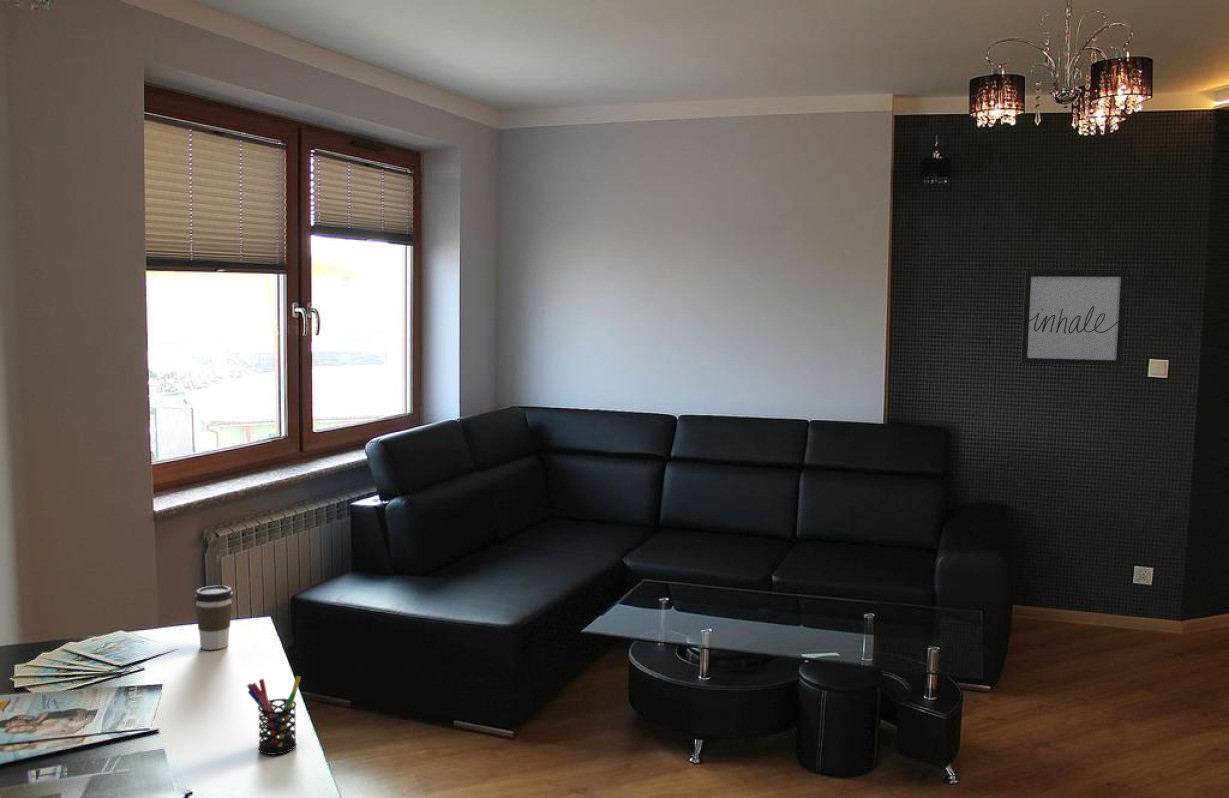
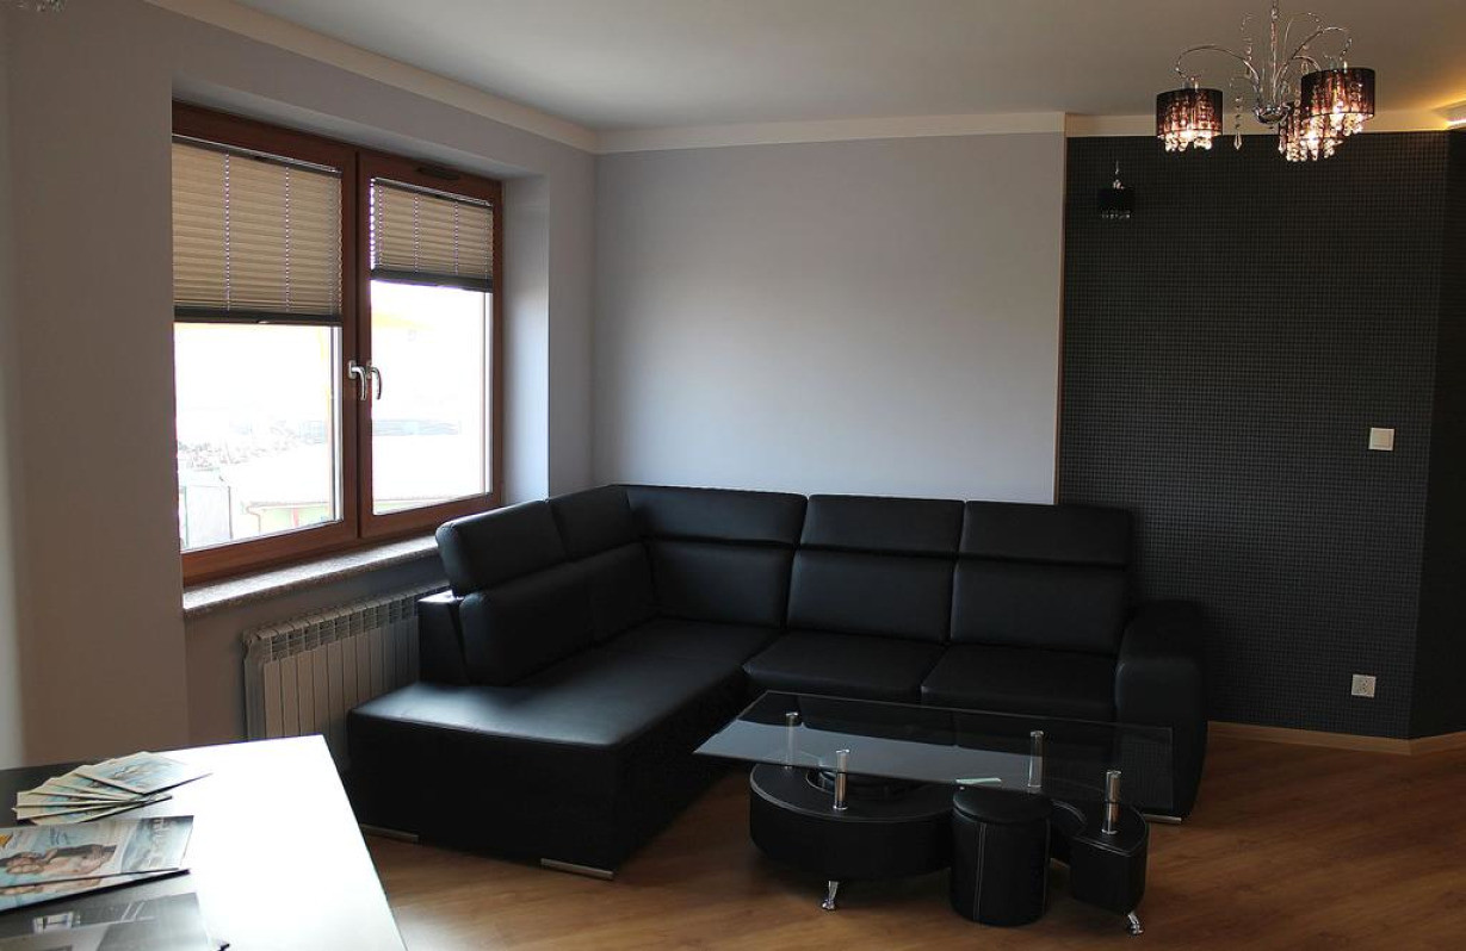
- pen holder (278, 712)
- wall art (1073, 318)
- coffee cup (214, 617)
